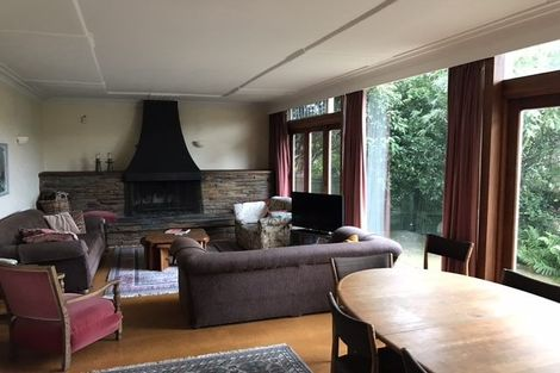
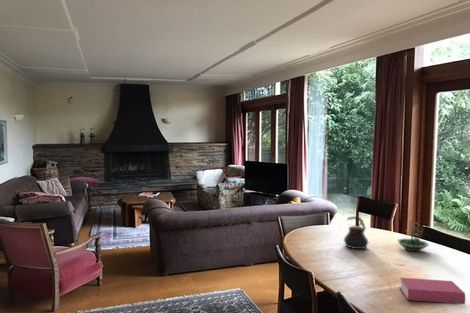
+ terrarium (413, 227)
+ teapot (356, 231)
+ book (430, 290)
